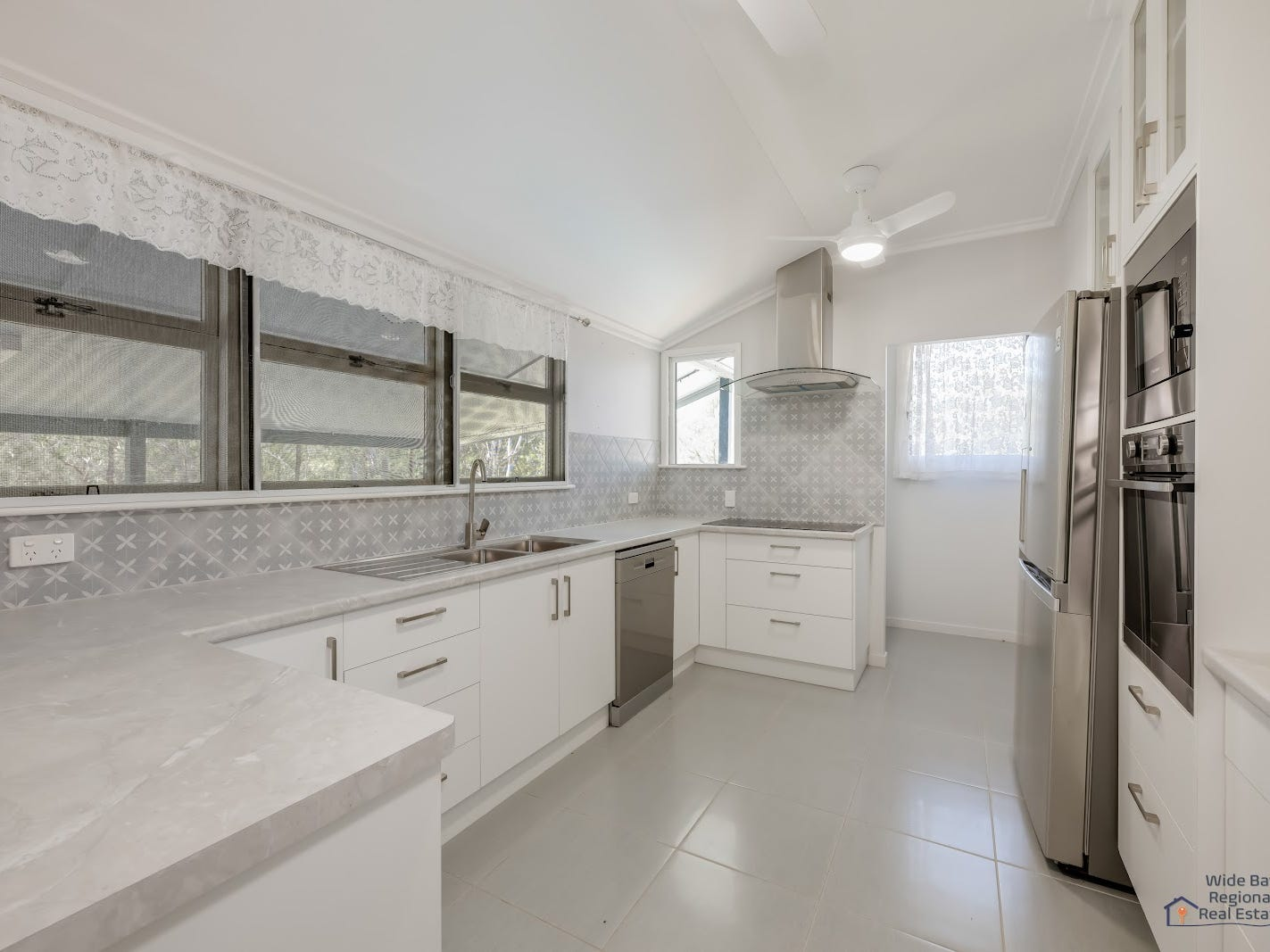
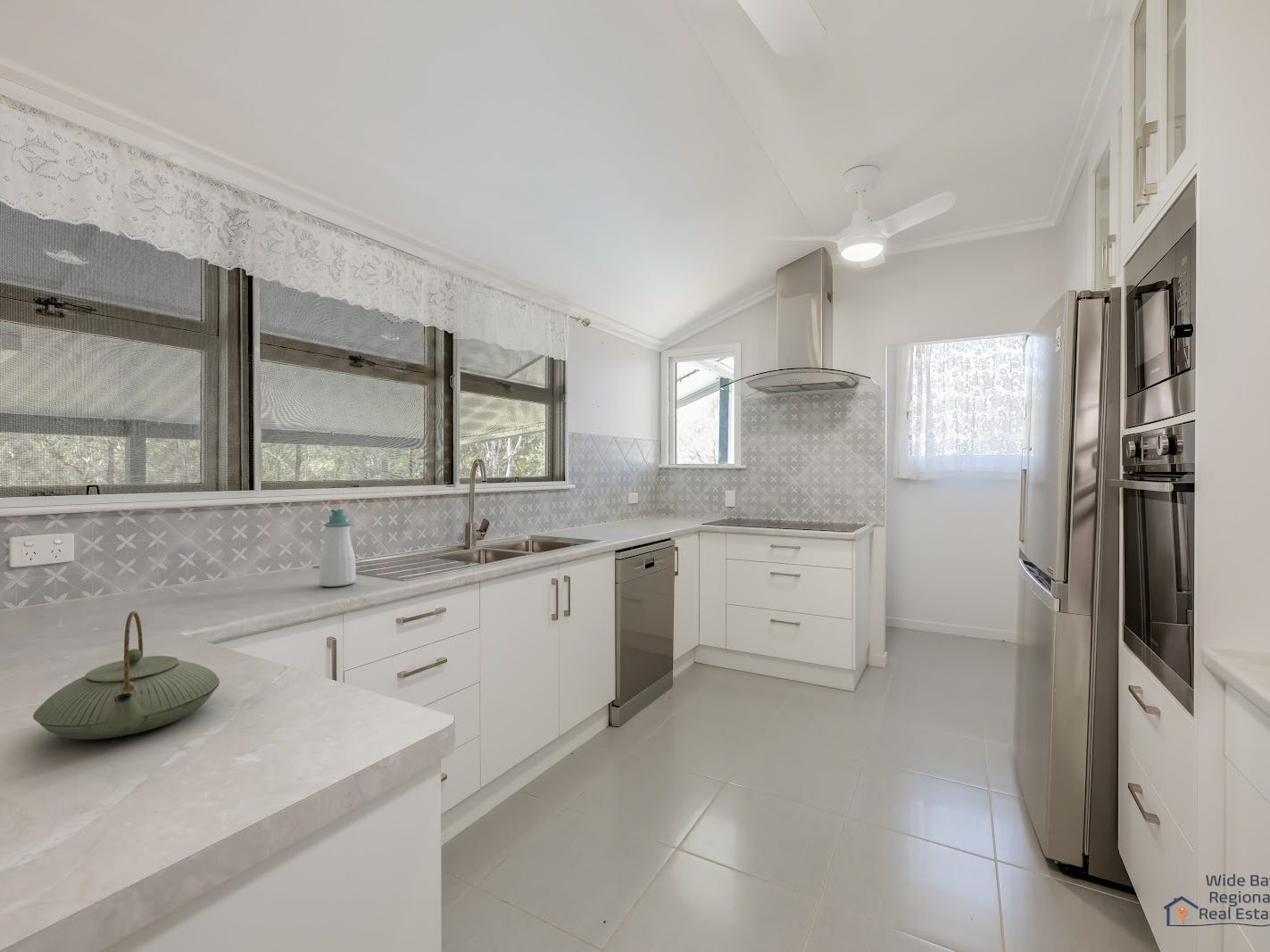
+ teapot (132, 668)
+ soap bottle (337, 546)
